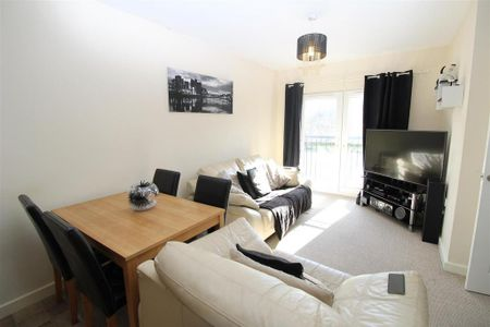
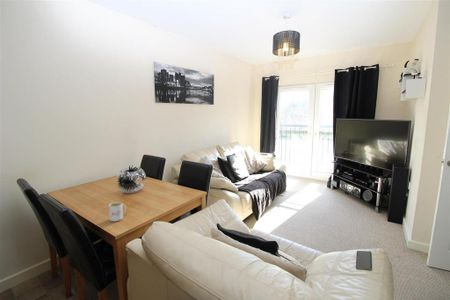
+ mug (118, 210)
